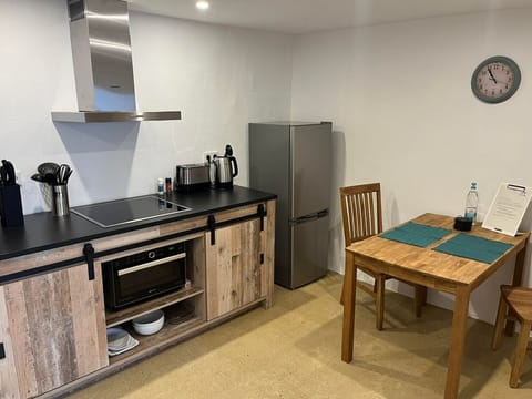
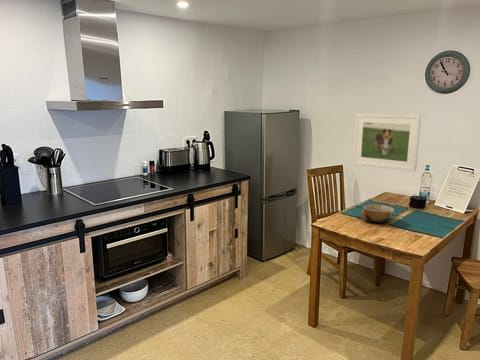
+ bowl (377, 214)
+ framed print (384, 141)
